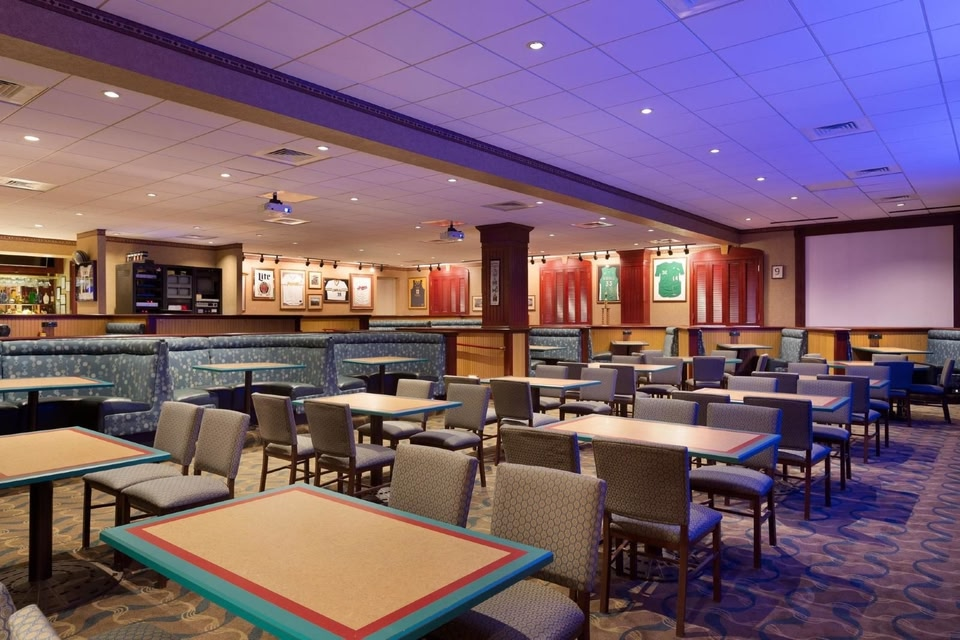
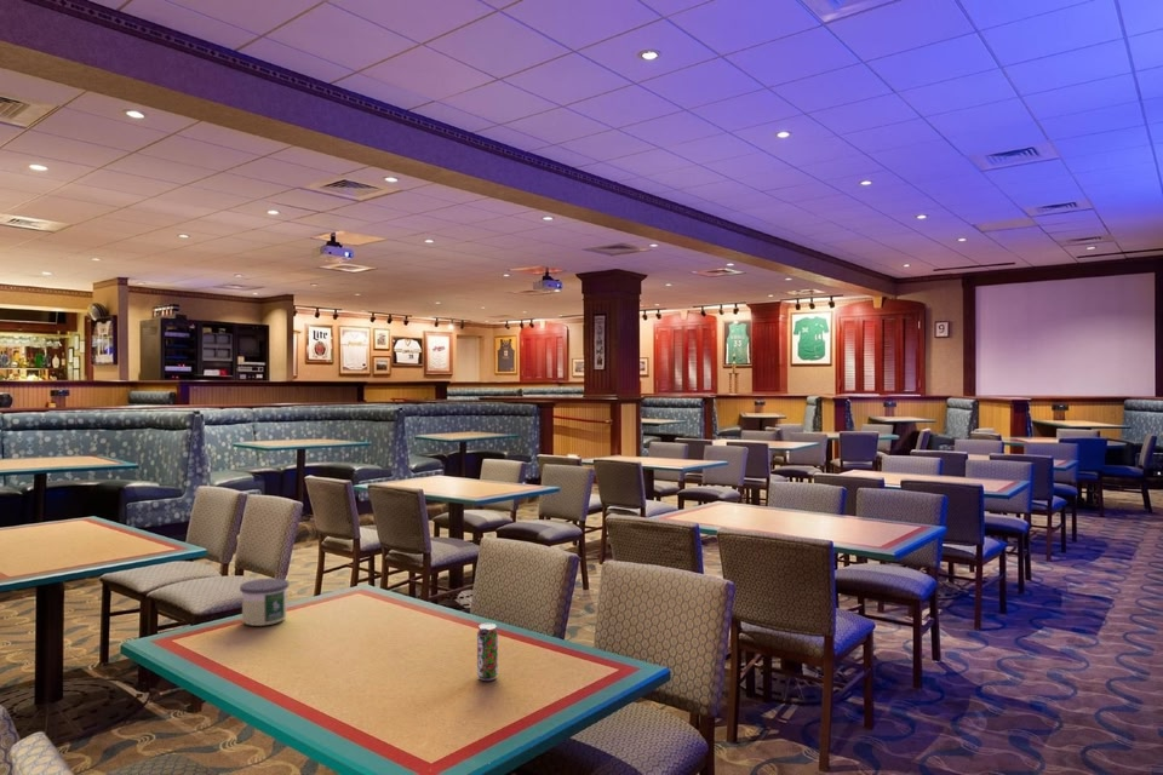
+ beverage can (487, 651)
+ candle (264, 602)
